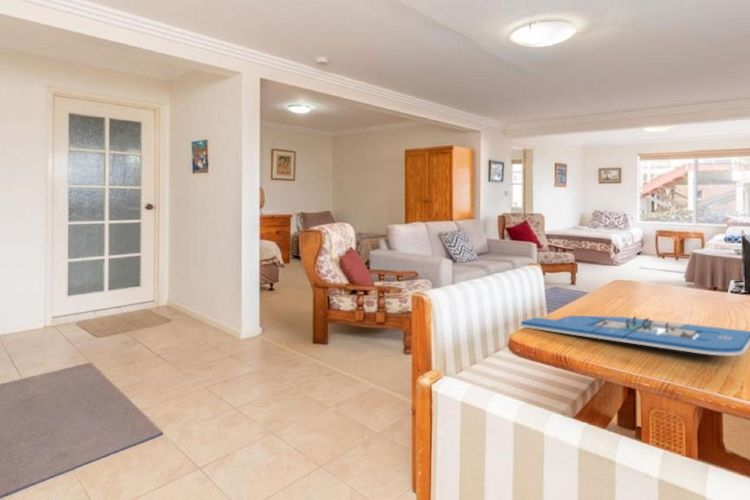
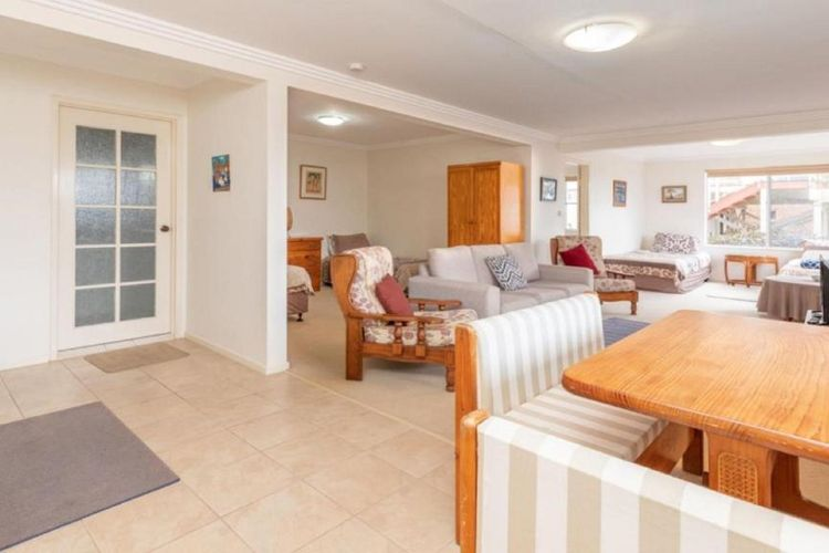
- board game (630, 324)
